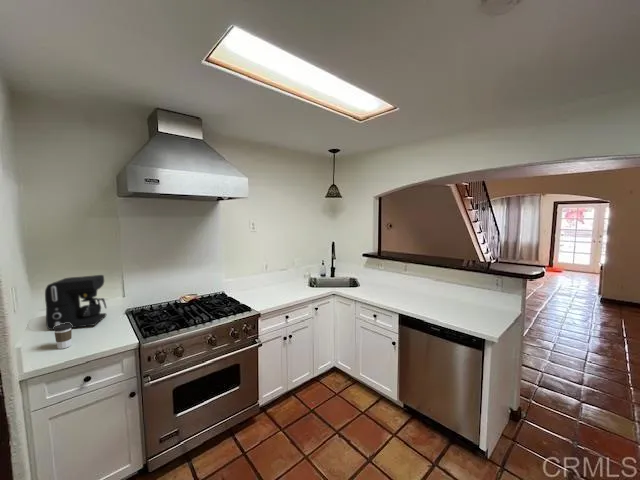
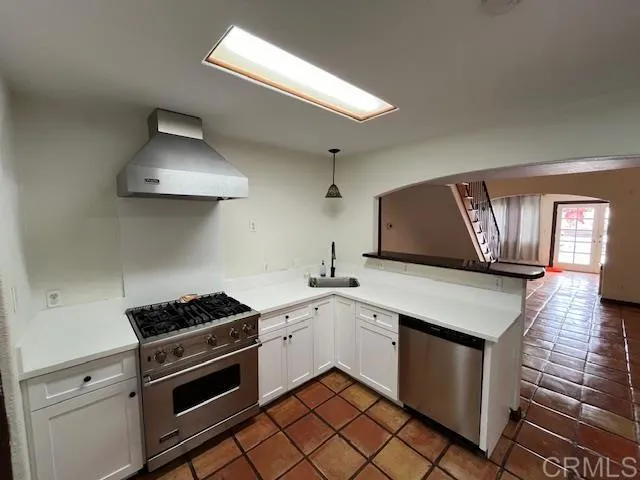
- coffee cup (63, 336)
- coffee maker (79, 300)
